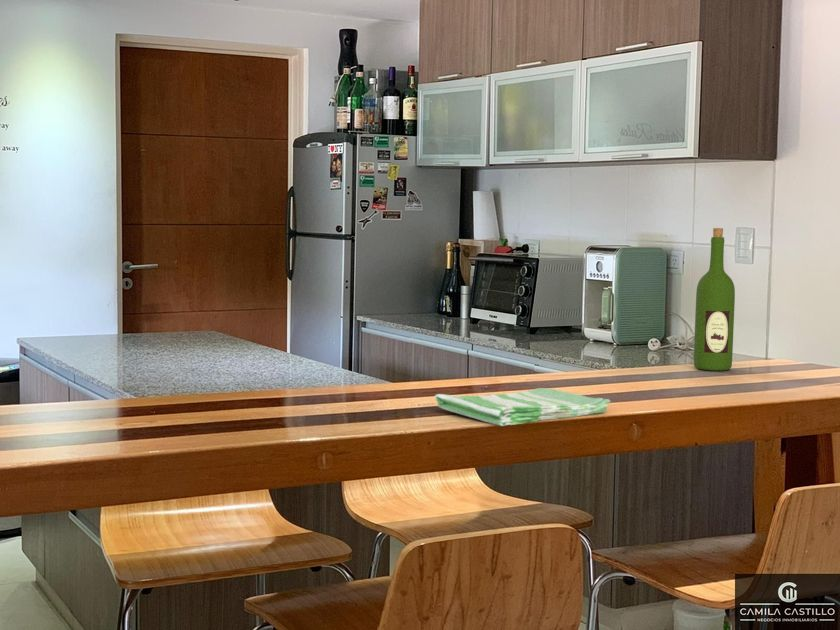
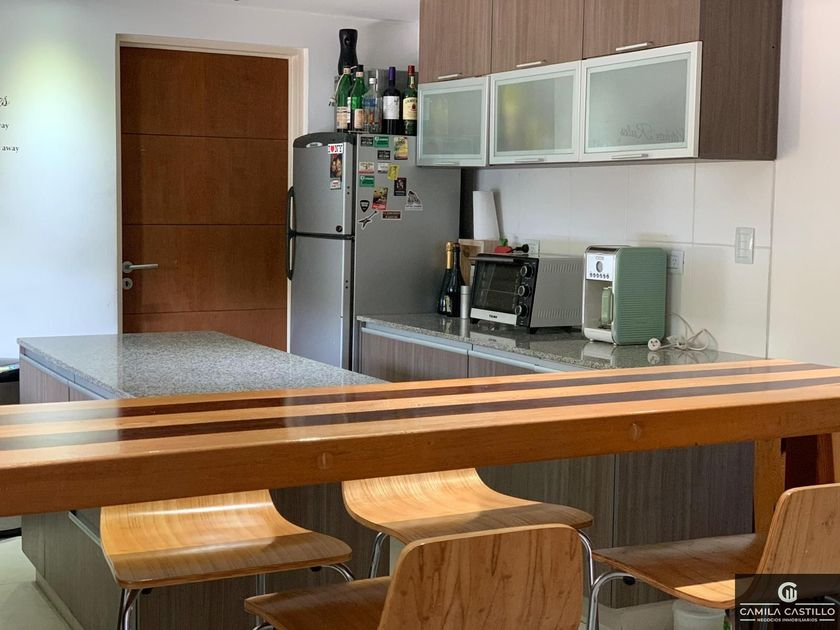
- dish towel (521, 402)
- wine bottle (715, 298)
